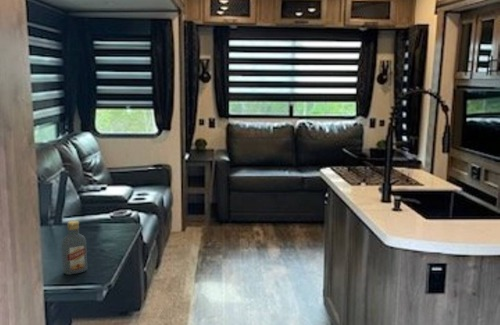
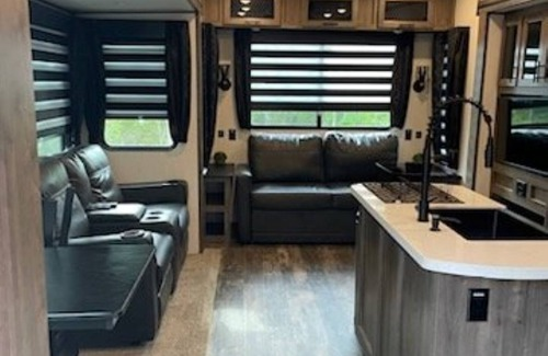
- vodka (74, 246)
